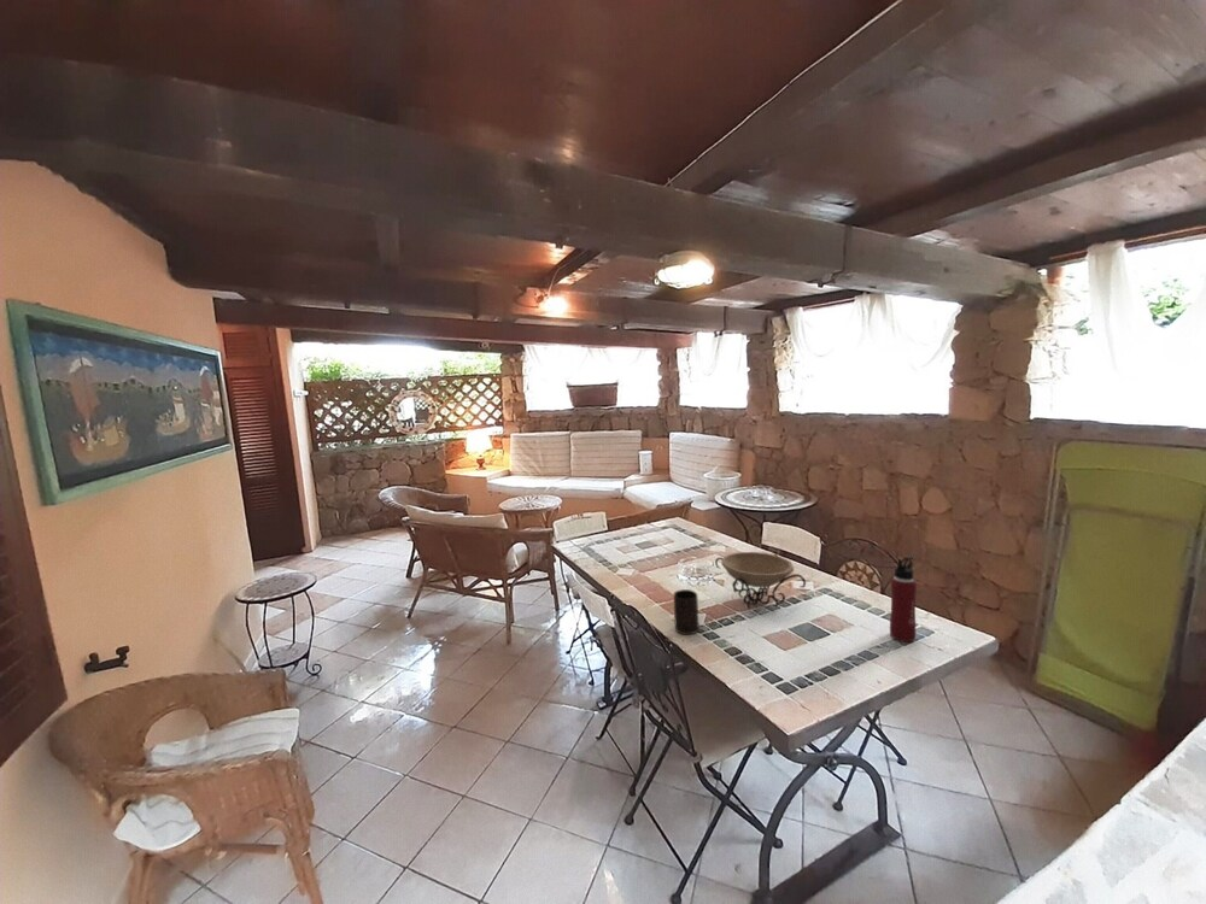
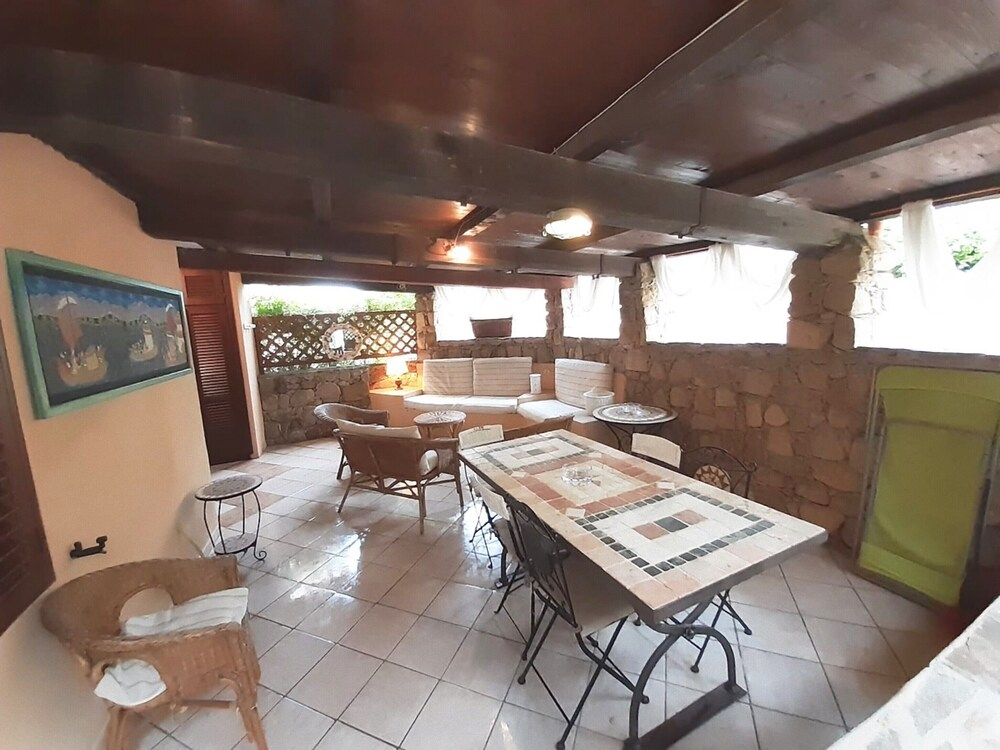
- decorative bowl (757, 582)
- water bottle (903, 598)
- cup (685, 611)
